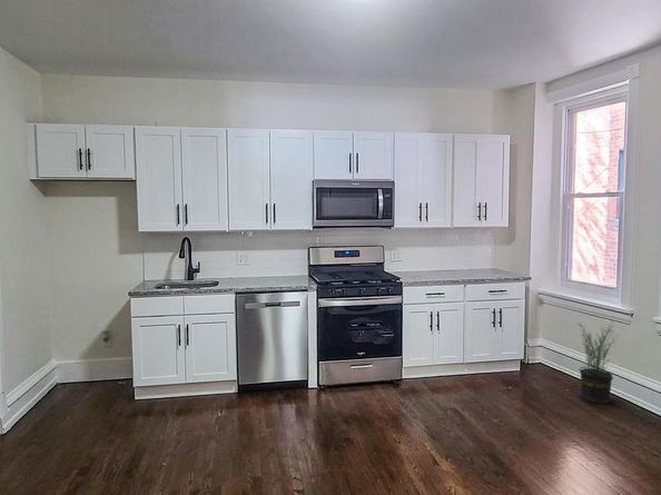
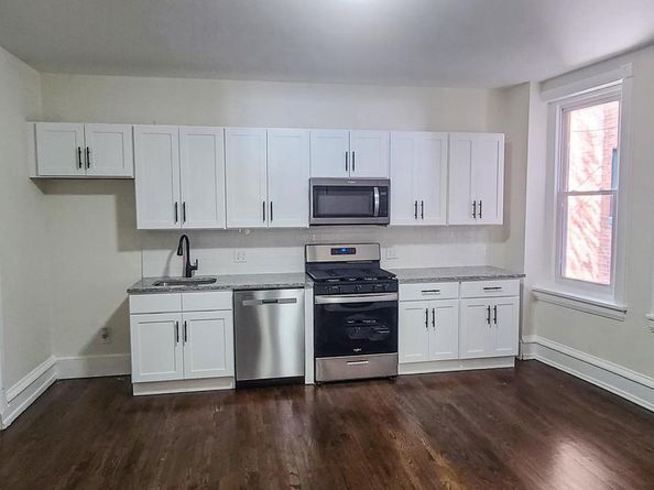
- potted plant (596, 359)
